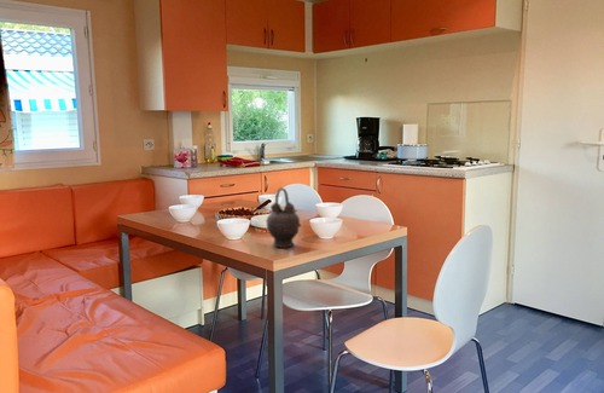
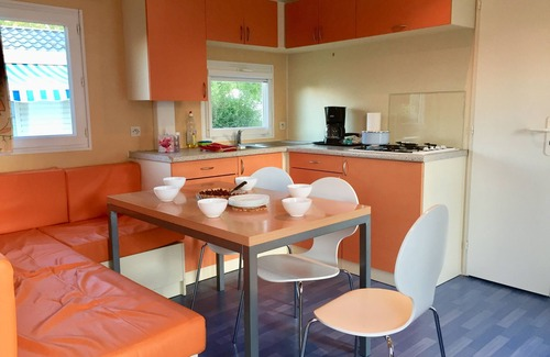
- teapot (285, 216)
